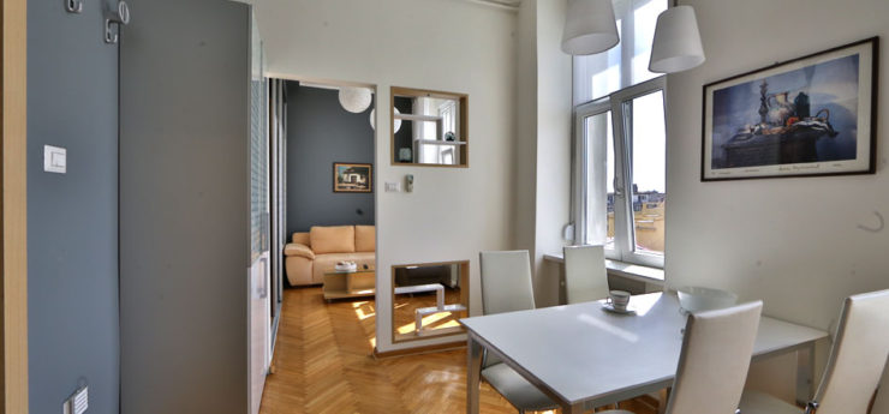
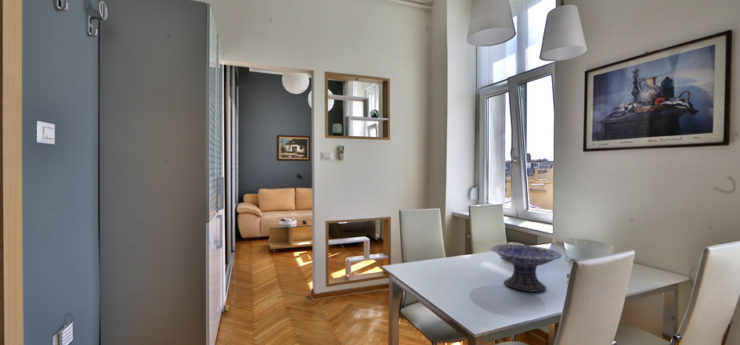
+ decorative bowl (524, 267)
